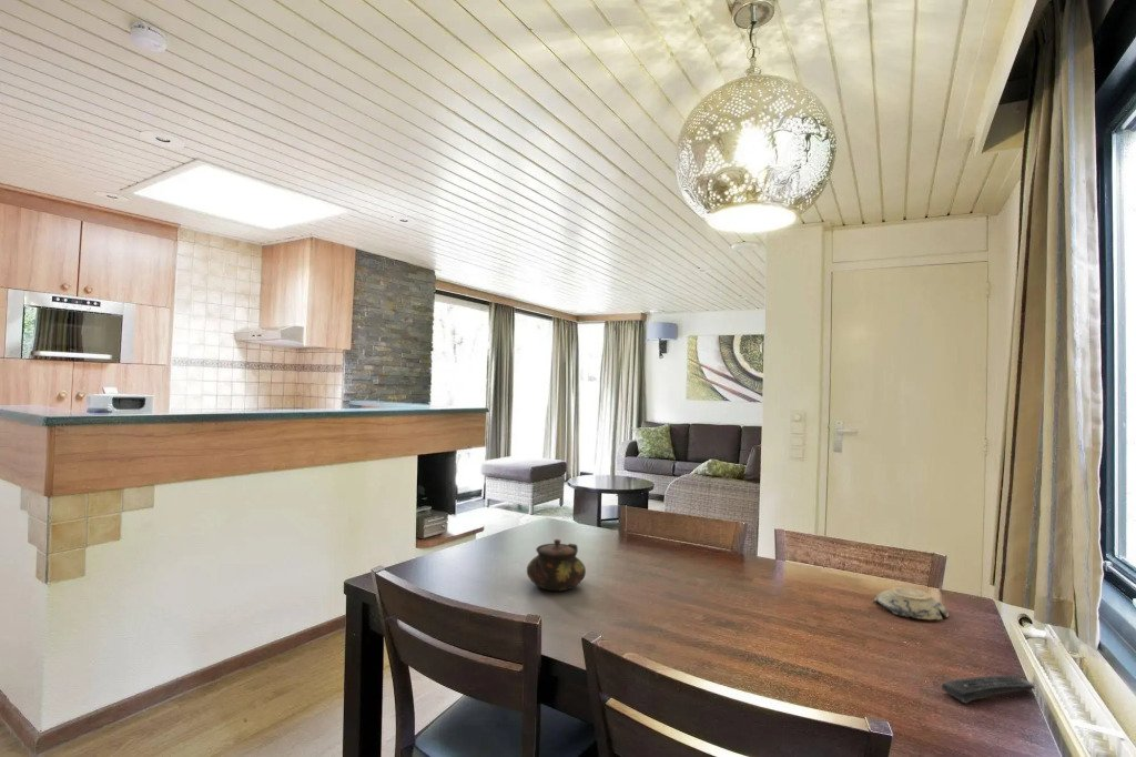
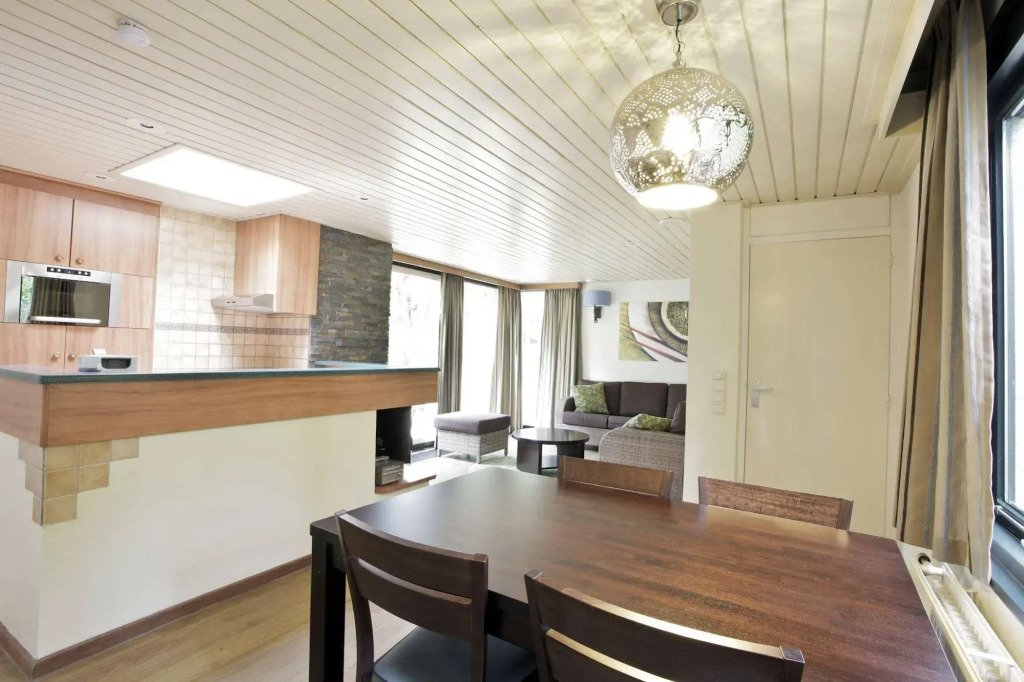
- remote control (991, 686)
- teapot (556, 562)
- decorative bowl (910, 600)
